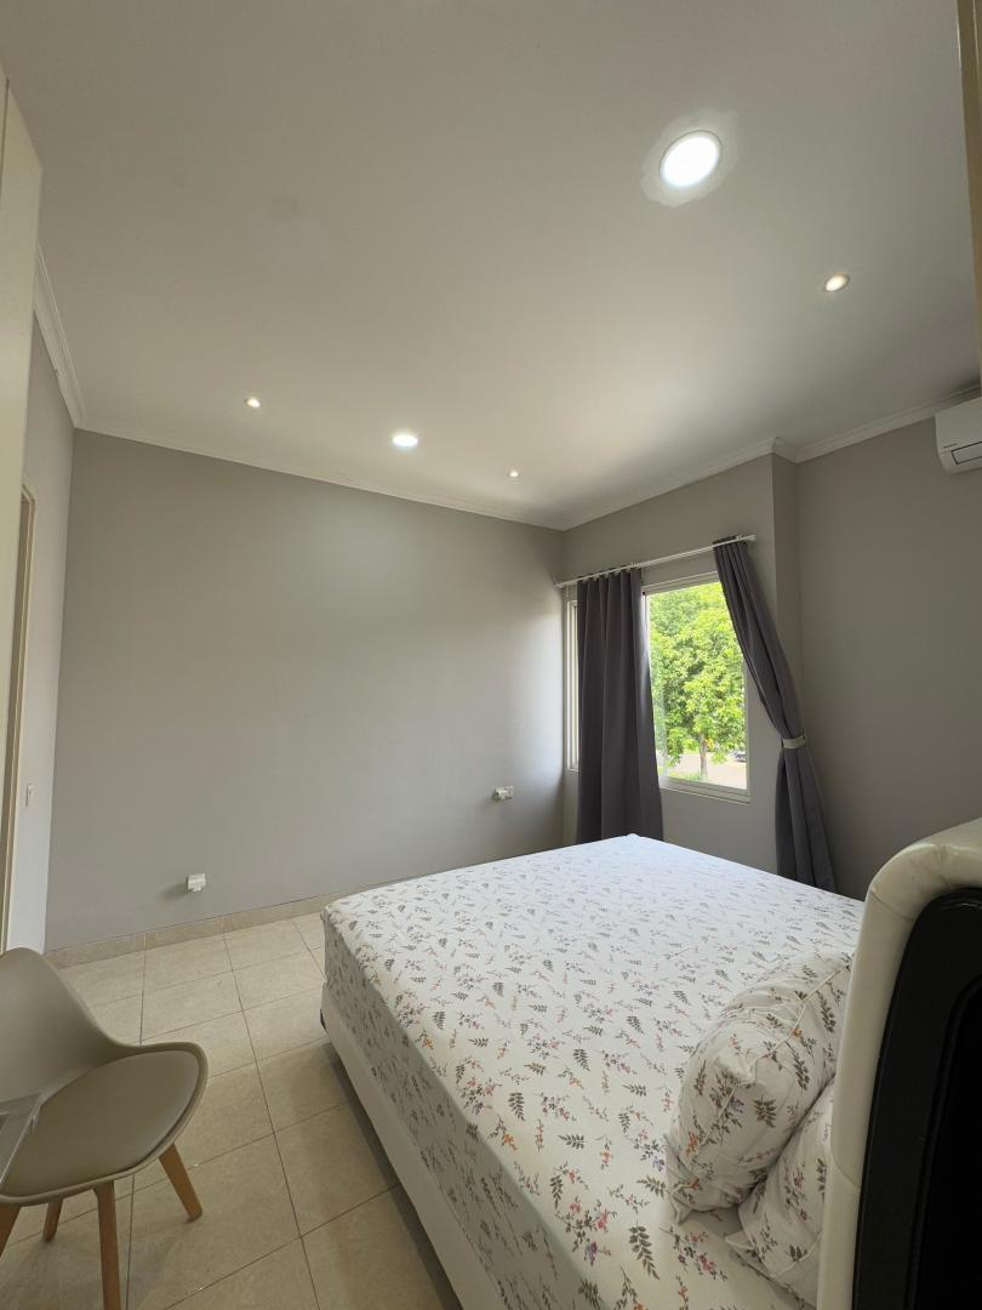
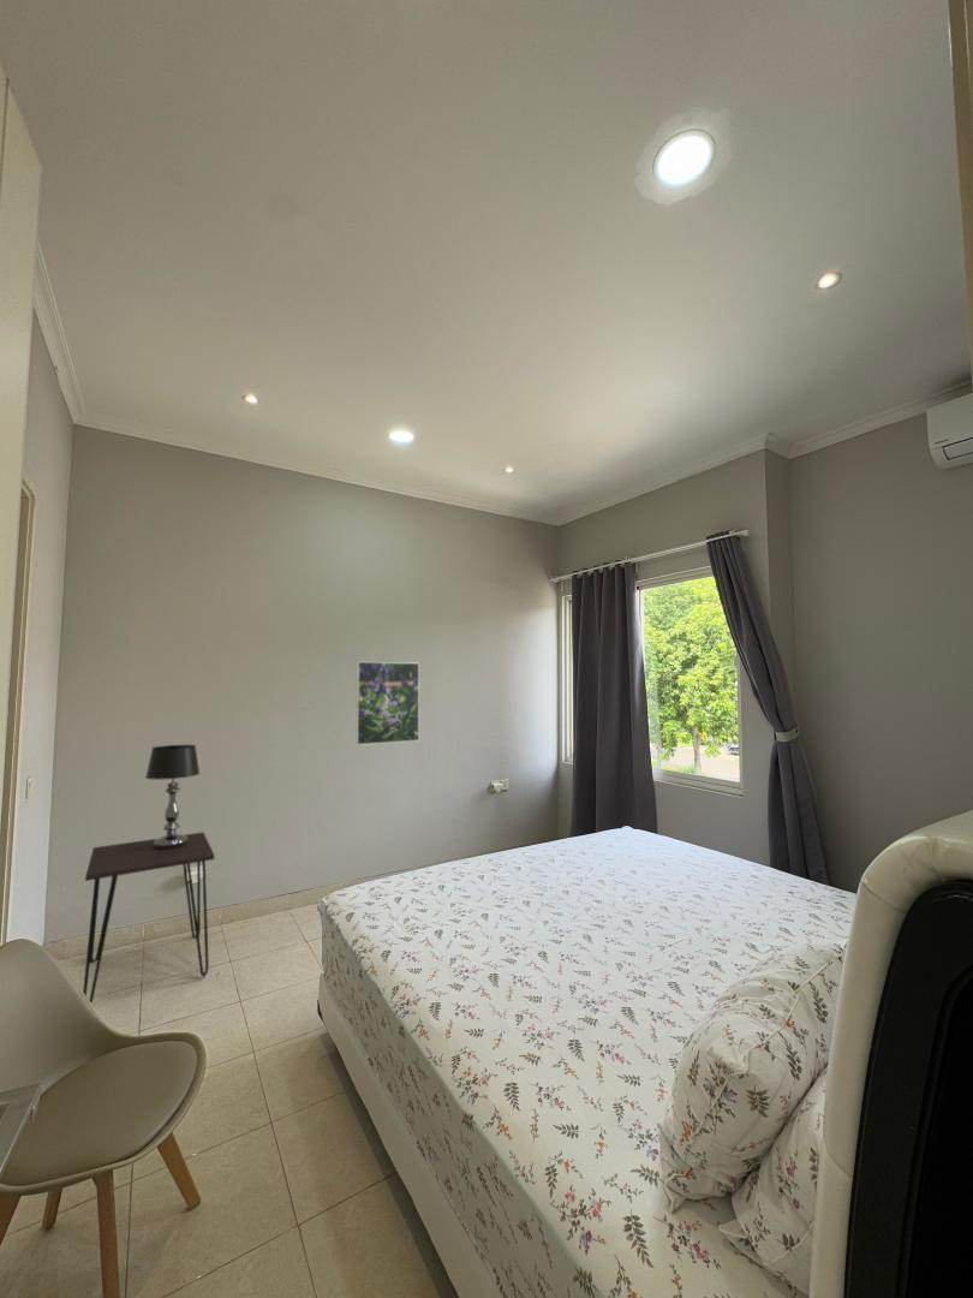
+ desk (187, 903)
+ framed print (388, 702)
+ table lamp (172, 794)
